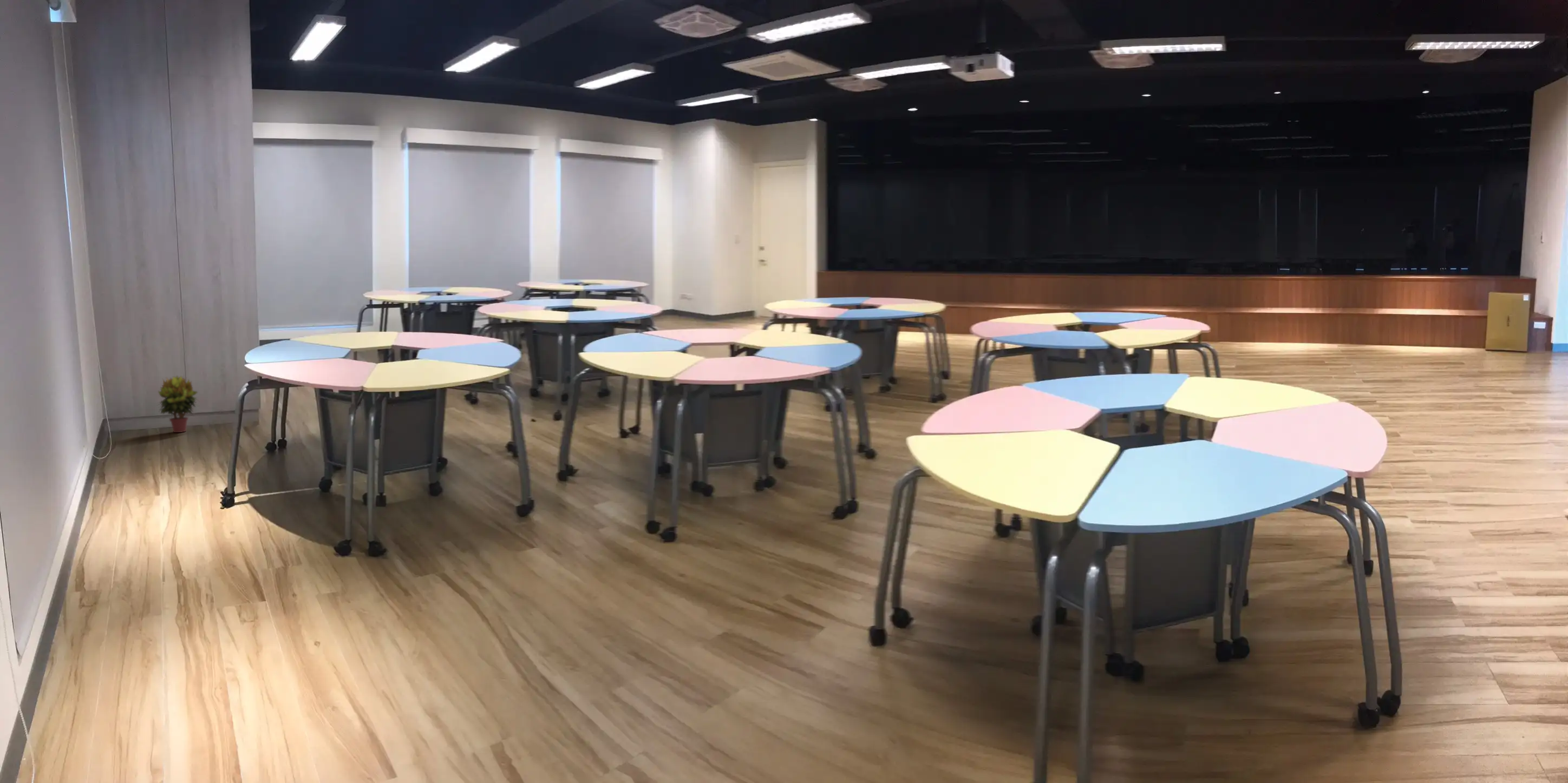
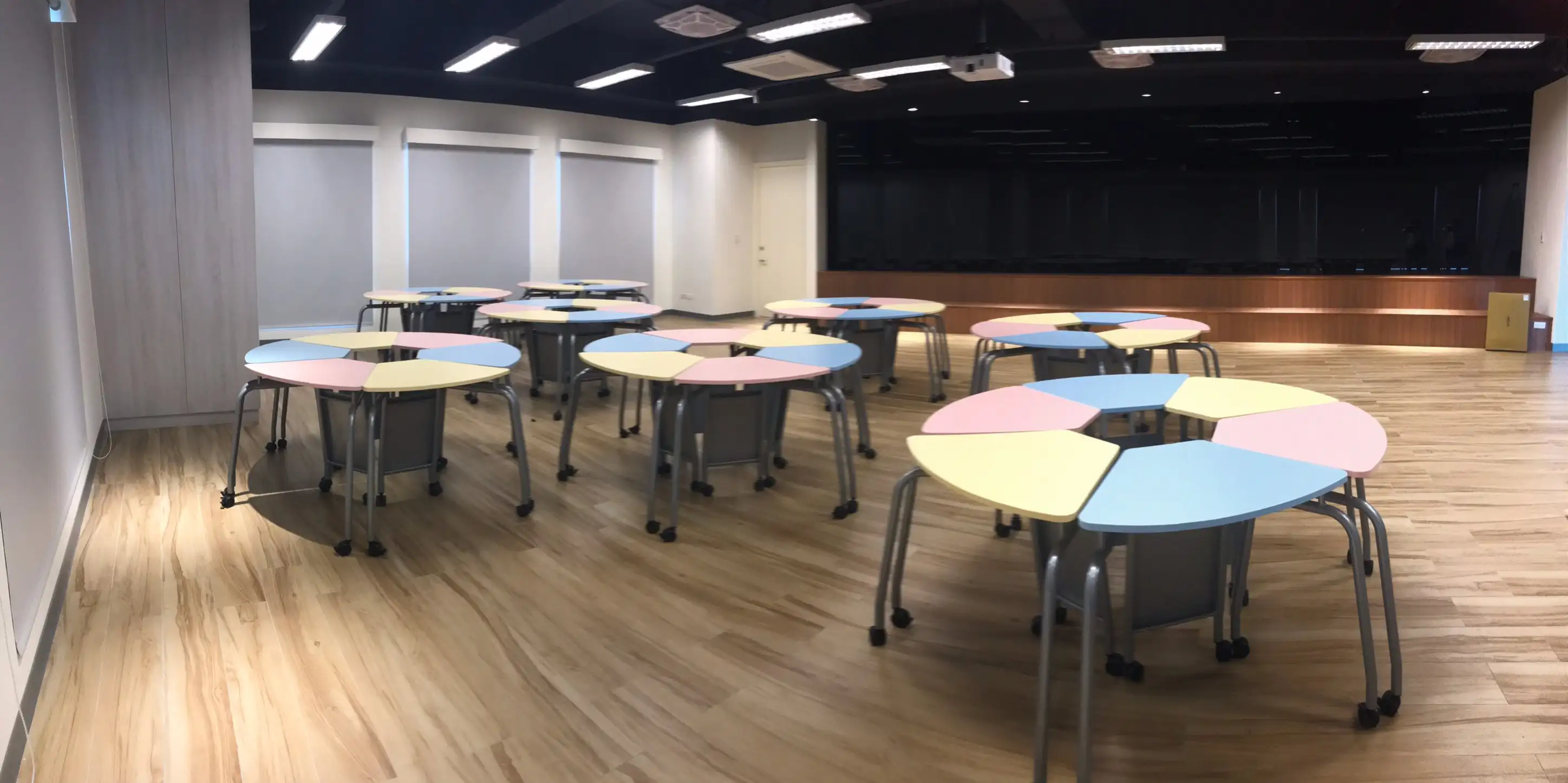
- potted plant (179, 404)
